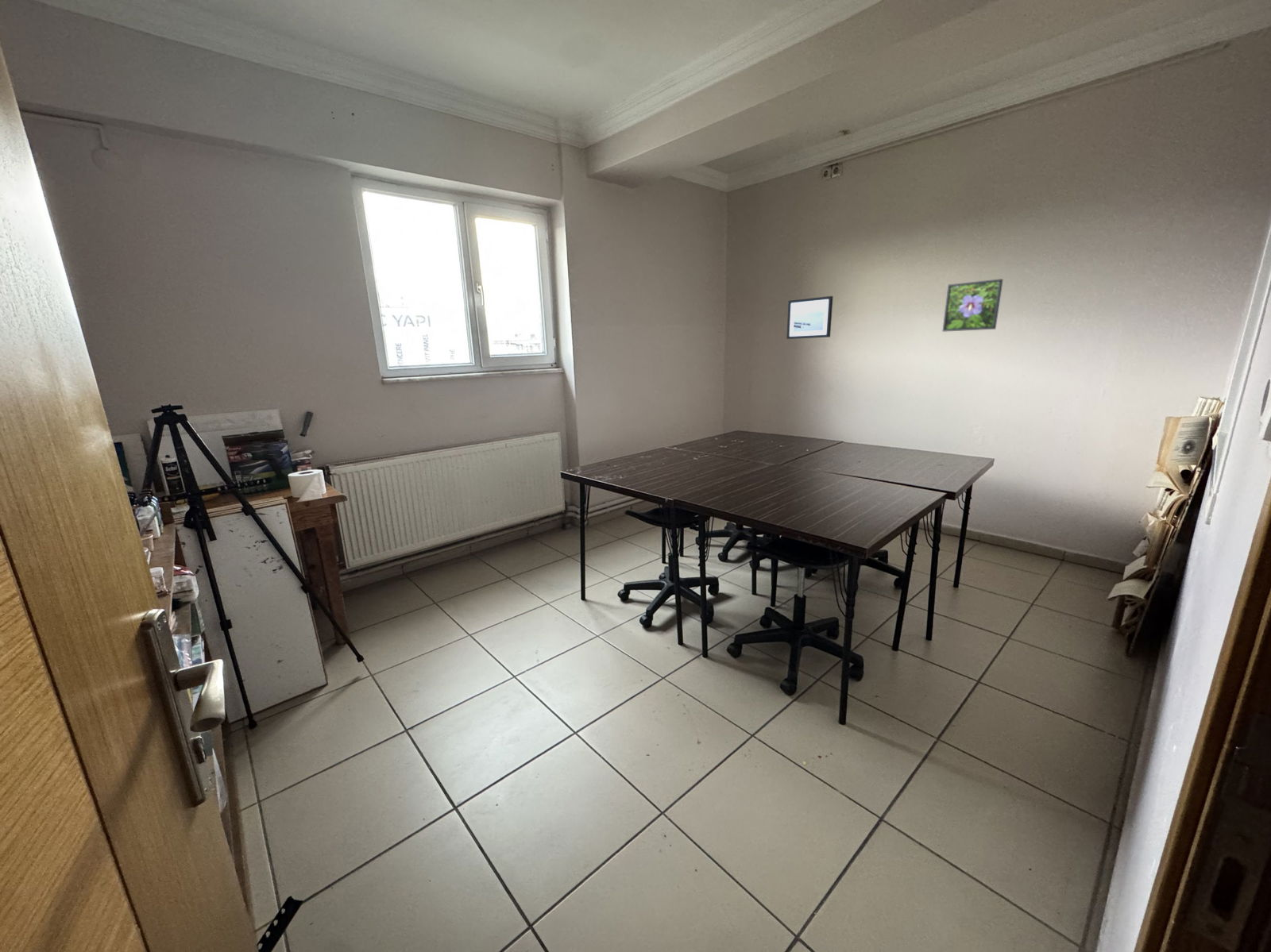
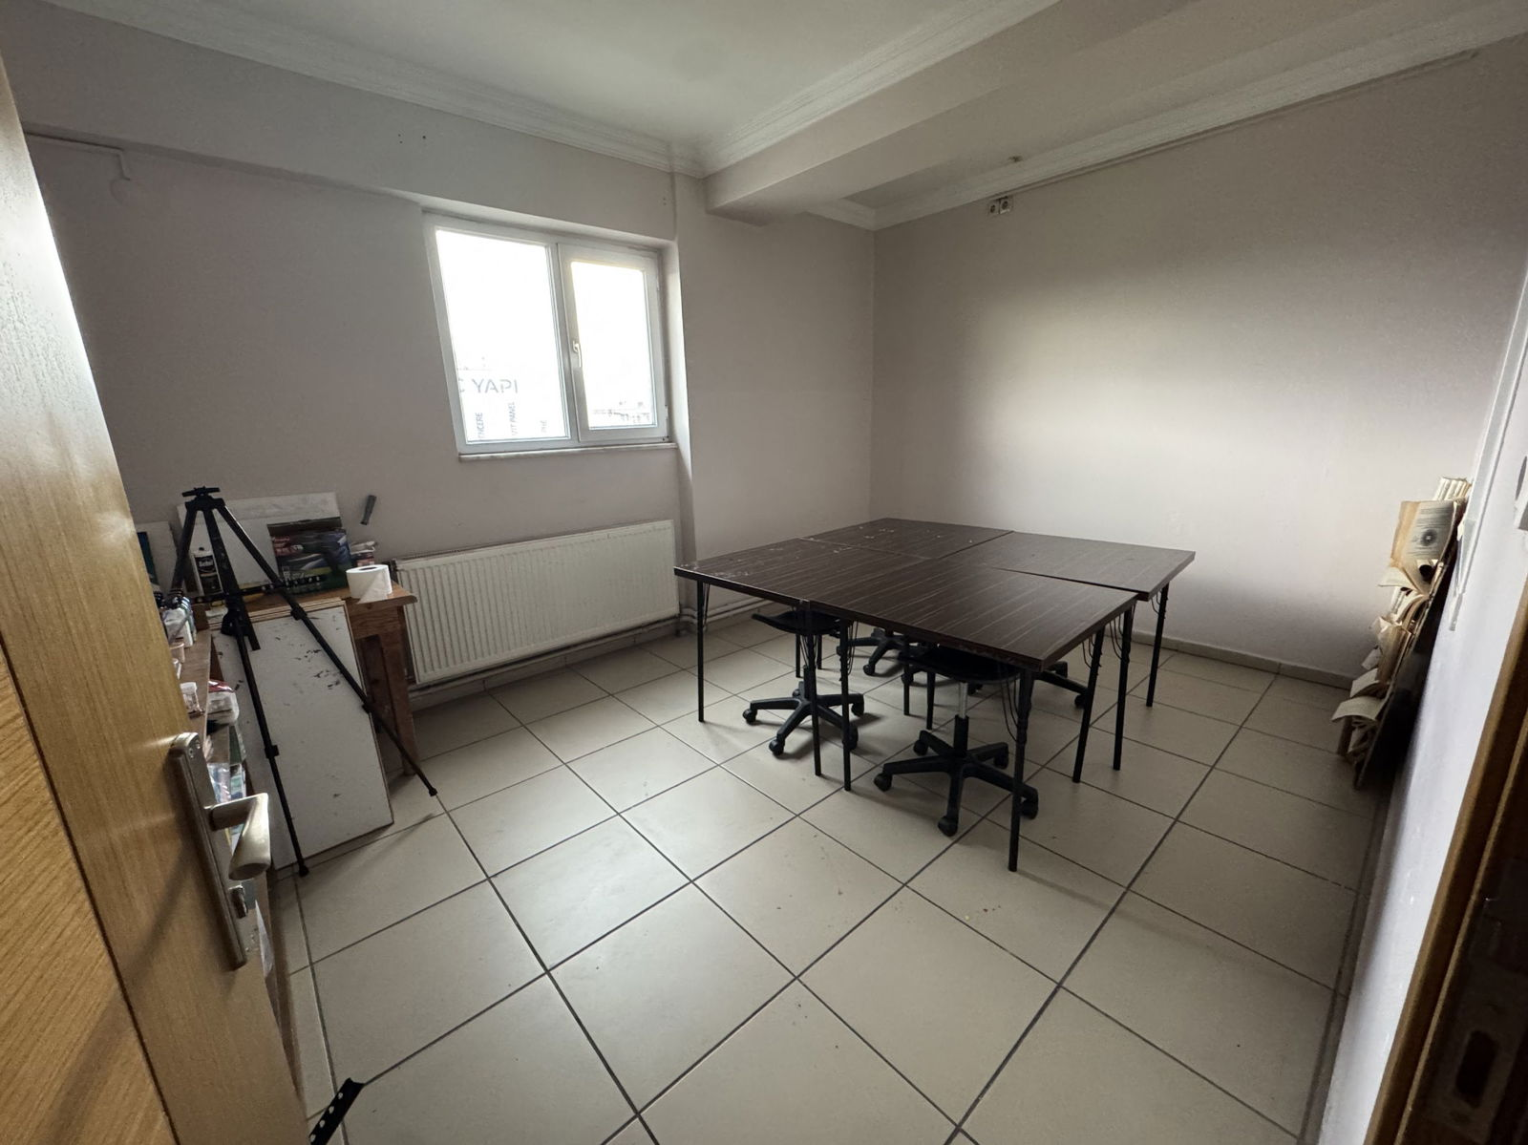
- wall art (809, 318)
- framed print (971, 306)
